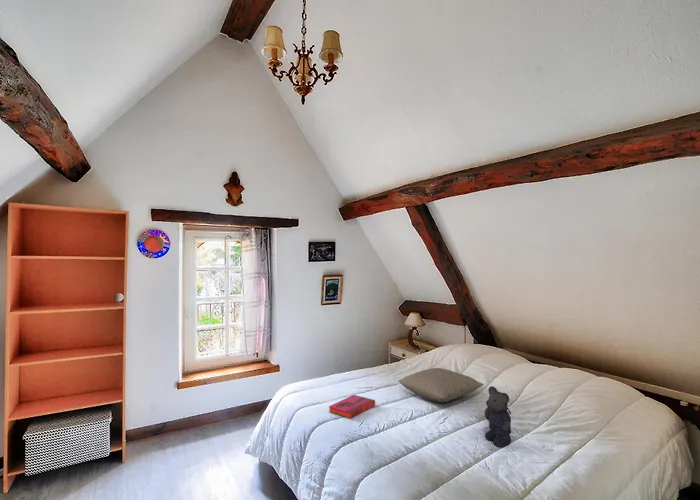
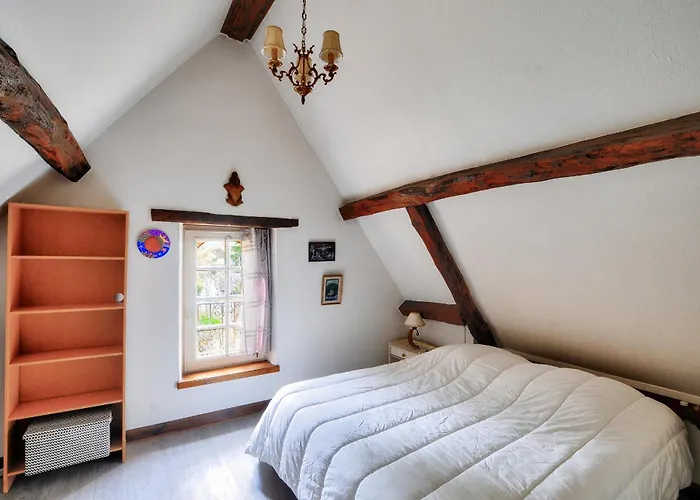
- pillow (439, 383)
- bear (496, 412)
- hardback book (352, 405)
